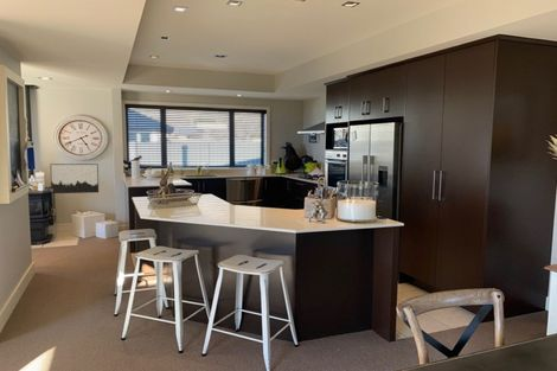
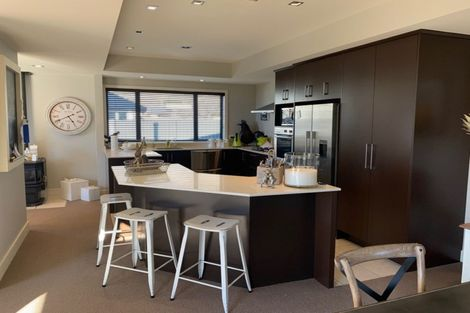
- wall art (75, 178)
